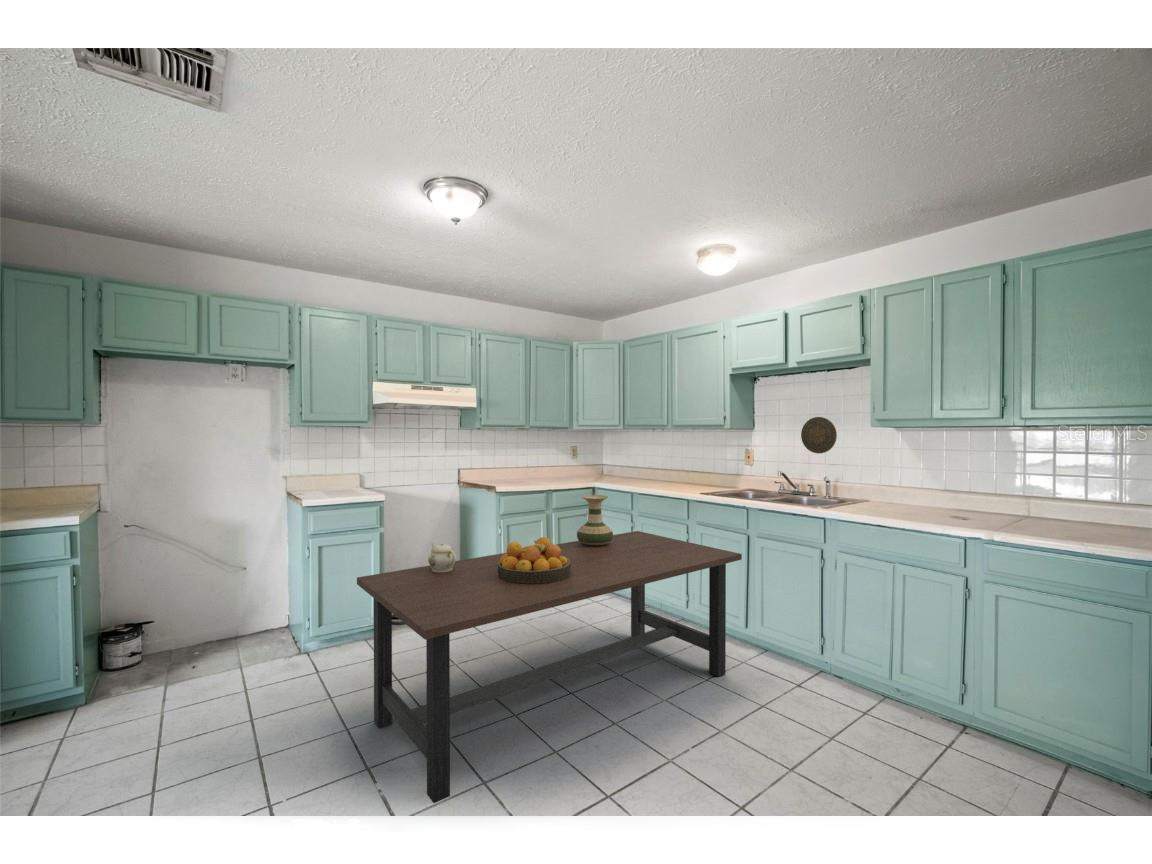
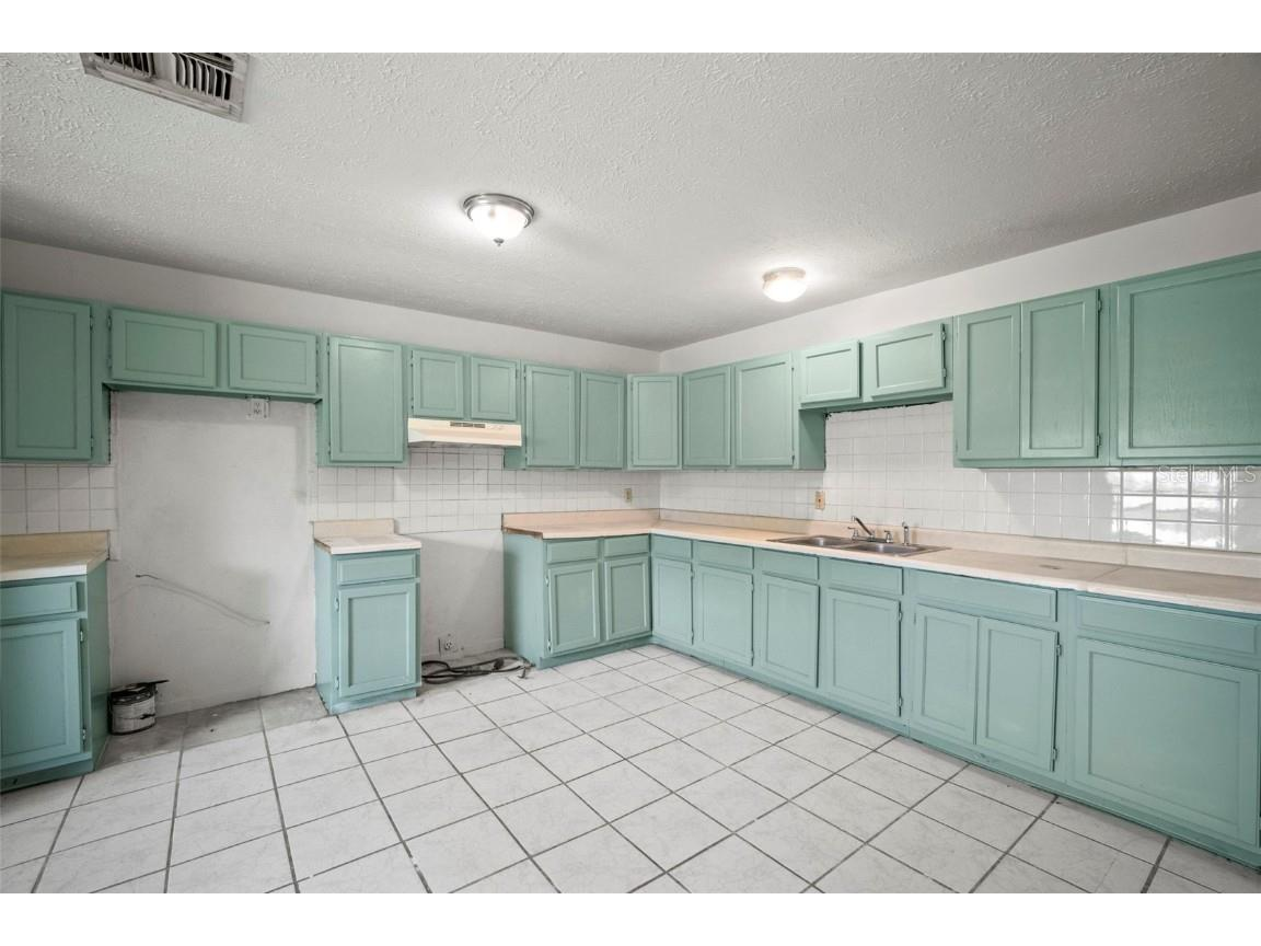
- vase (594, 519)
- teapot (442, 556)
- dining table (559, 605)
- fruit bowl (534, 556)
- decorative plate (817, 435)
